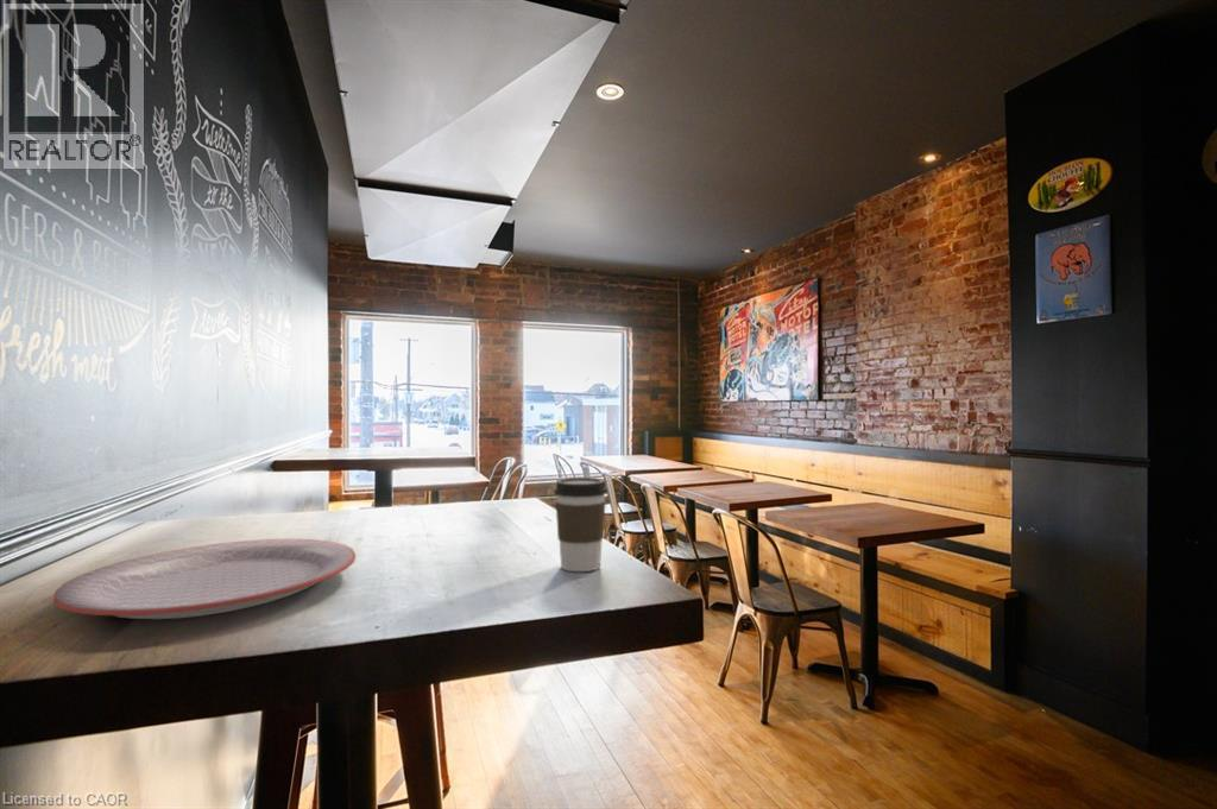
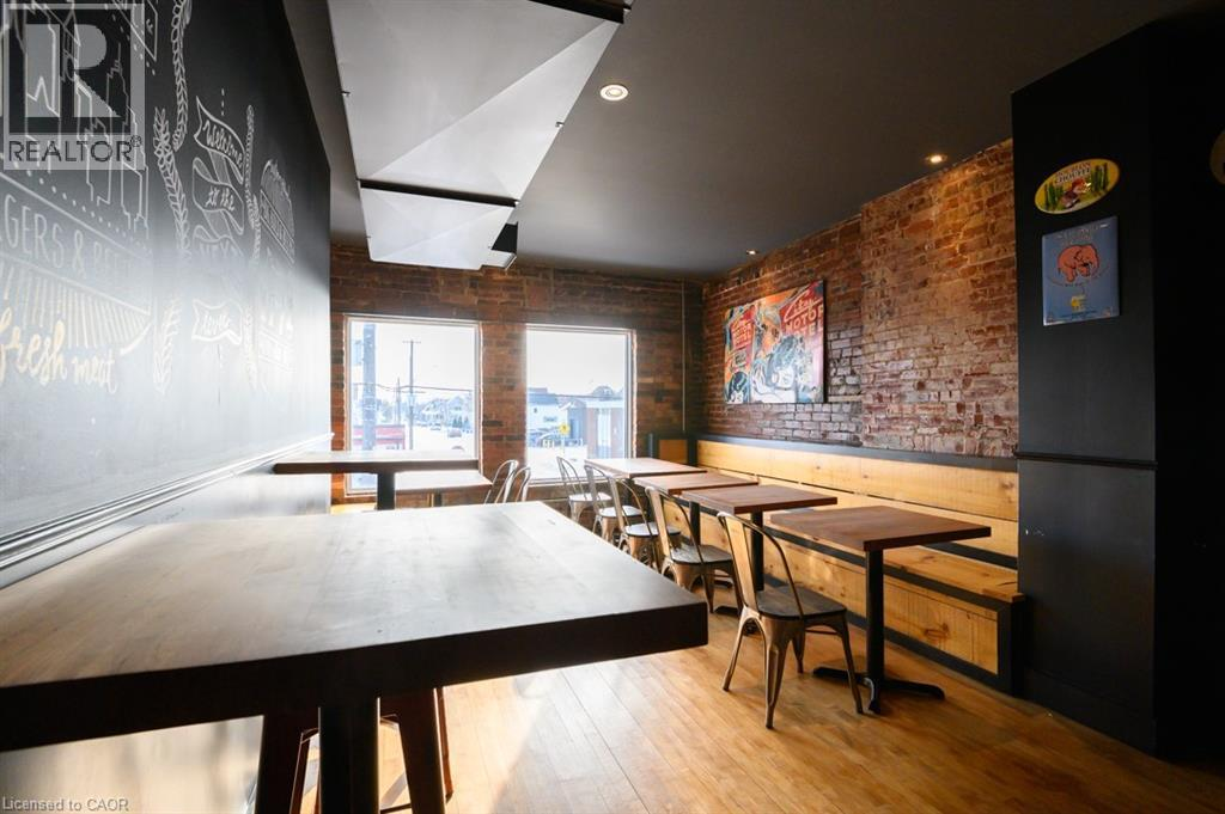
- coffee cup (580, 523)
- plate (222, 576)
